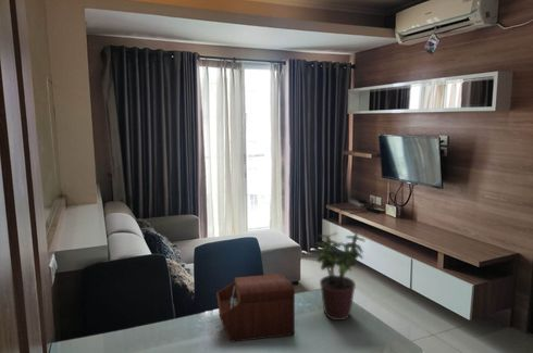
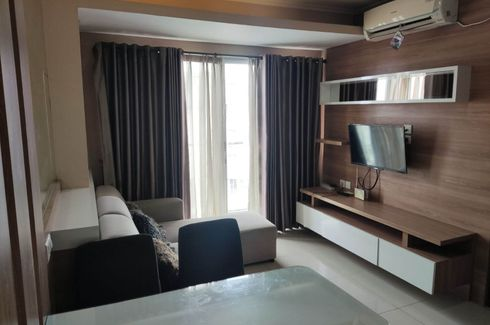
- sewing box (253, 302)
- potted plant (340, 275)
